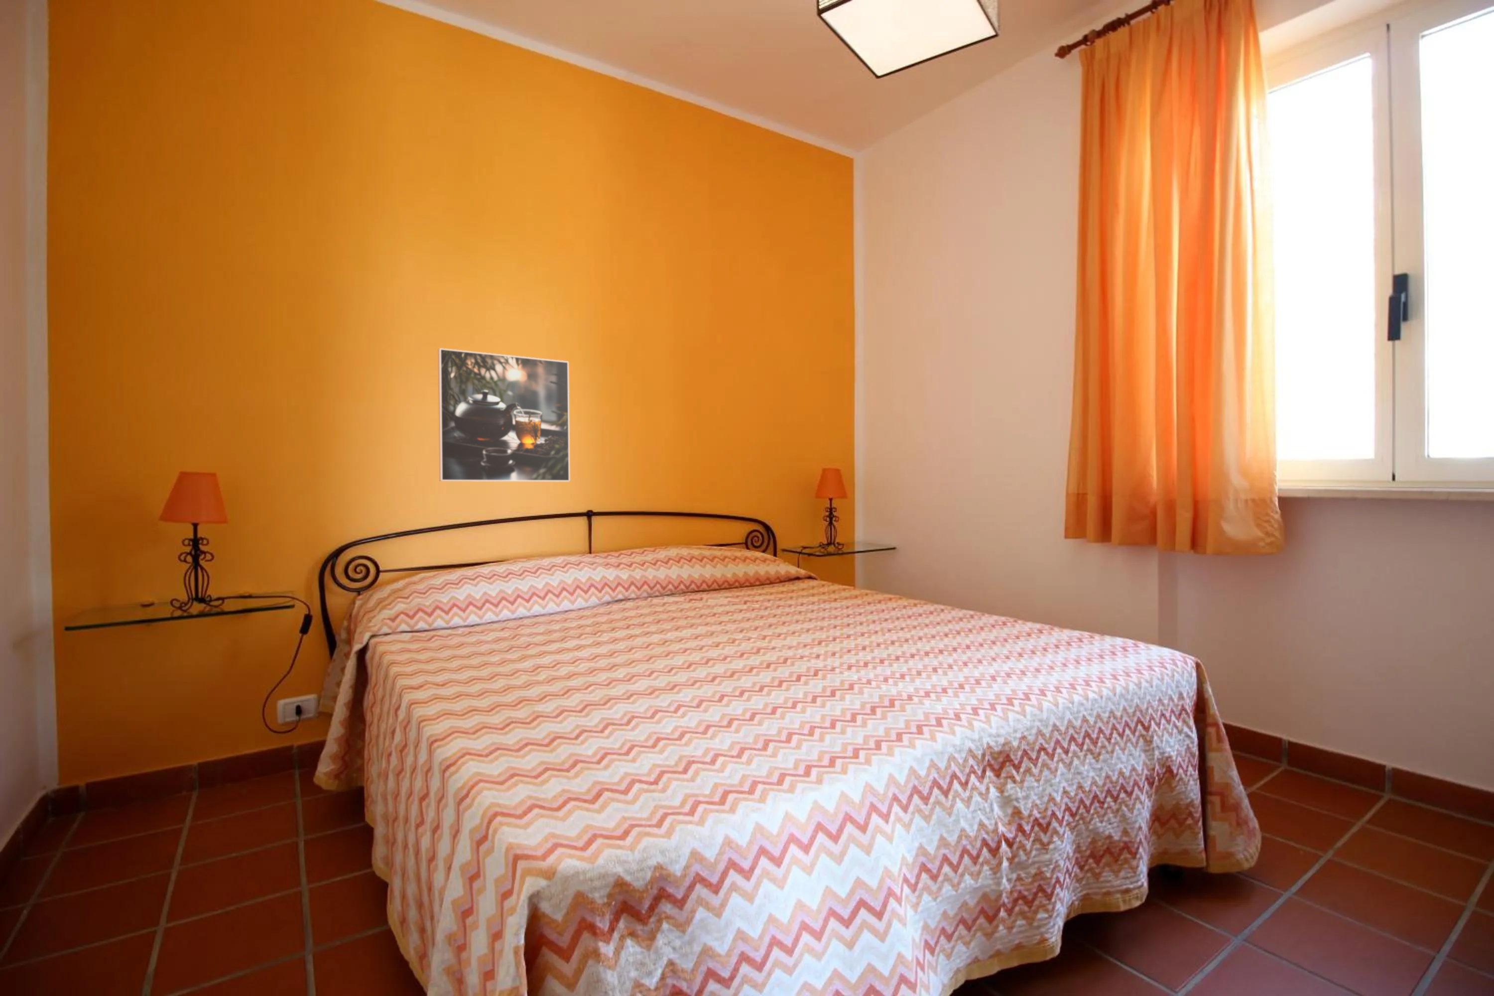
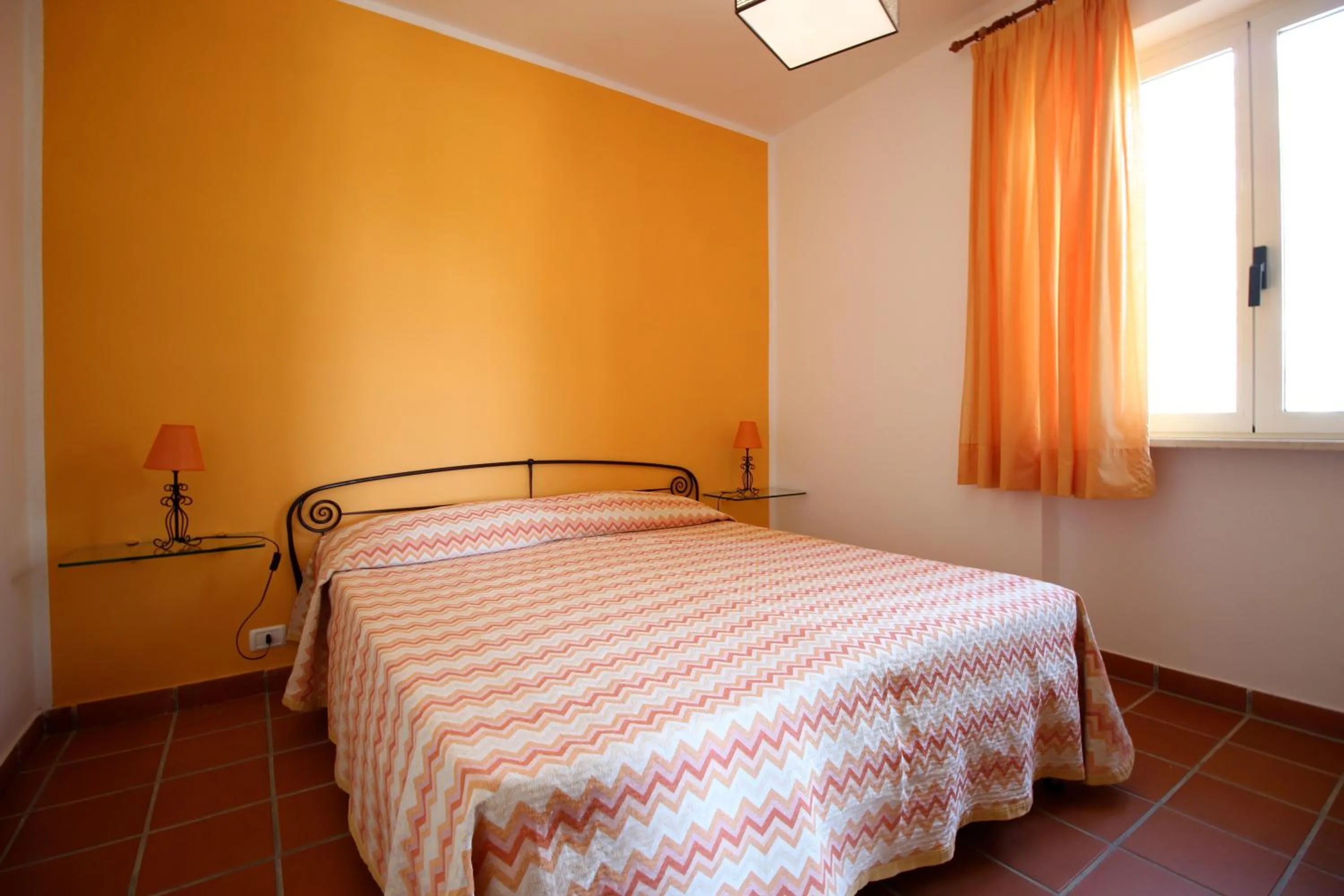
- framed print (507, 418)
